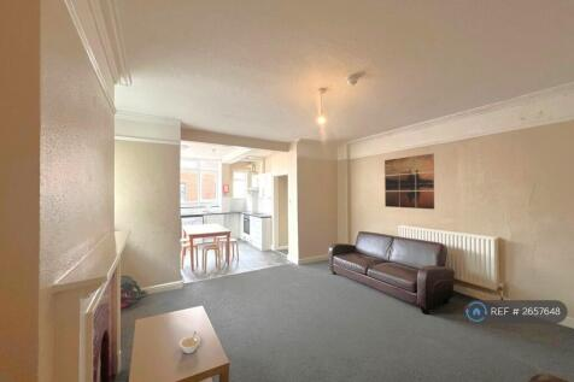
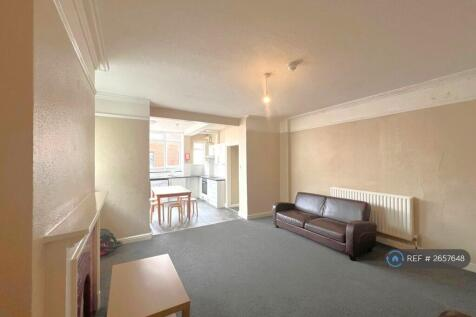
- wall art (406, 182)
- legume (189, 343)
